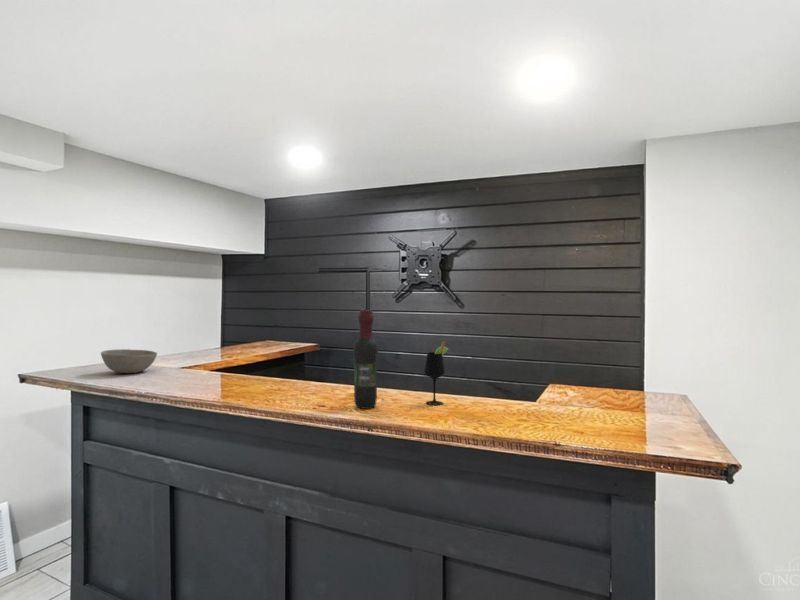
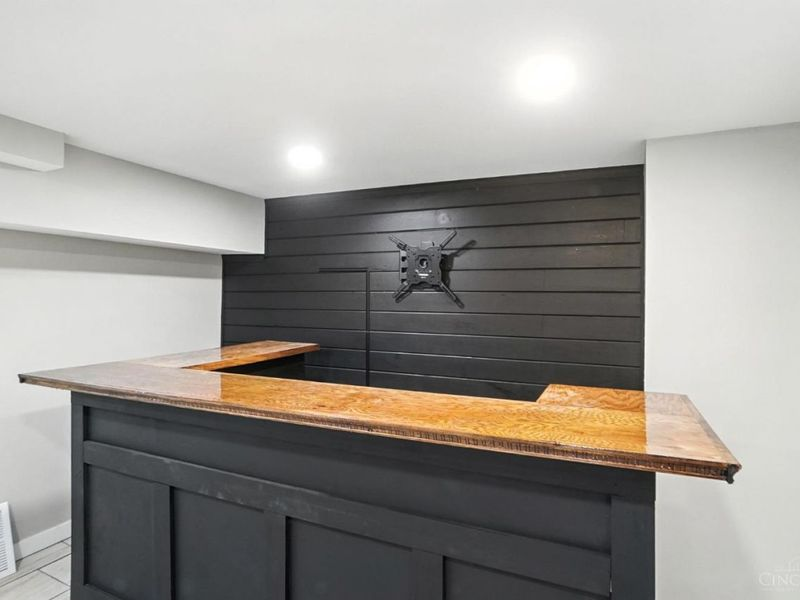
- bowl (129, 361)
- wine bottle (365, 358)
- wine glass (435, 371)
